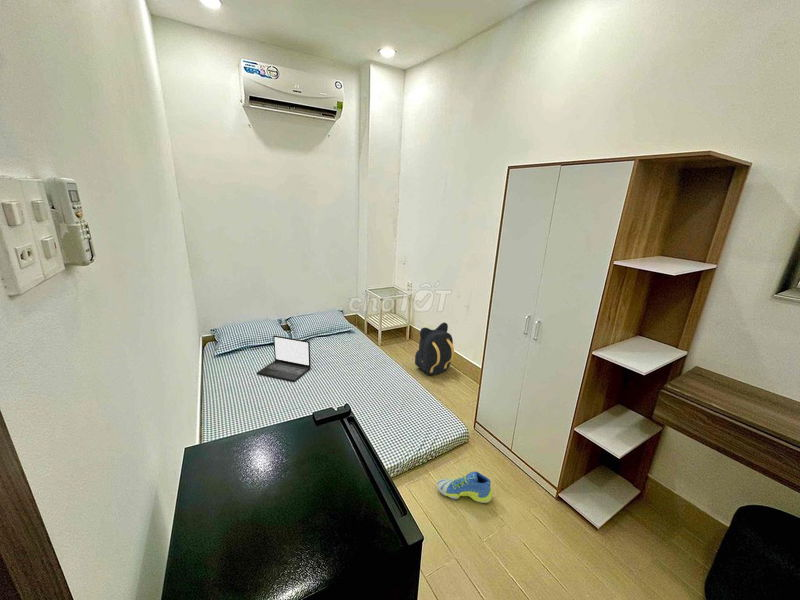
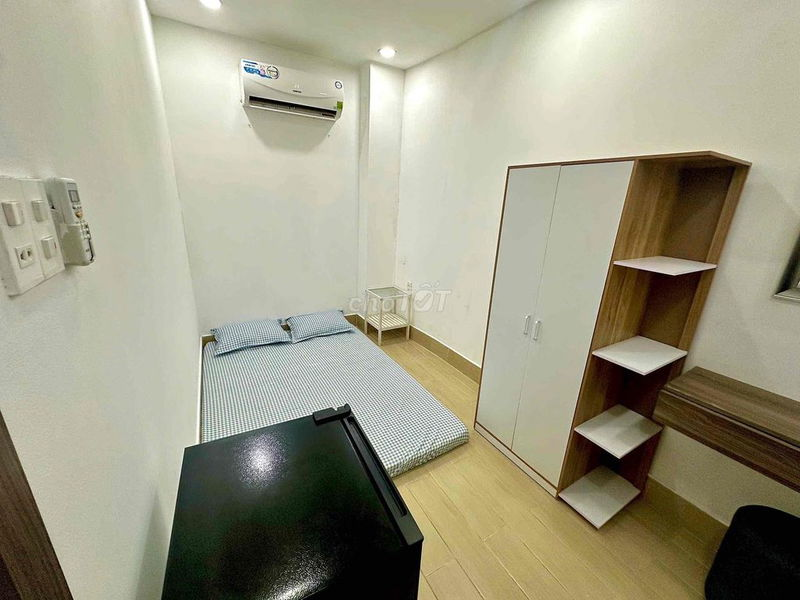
- laptop (283, 357)
- sneaker (464, 481)
- backpack (436, 349)
